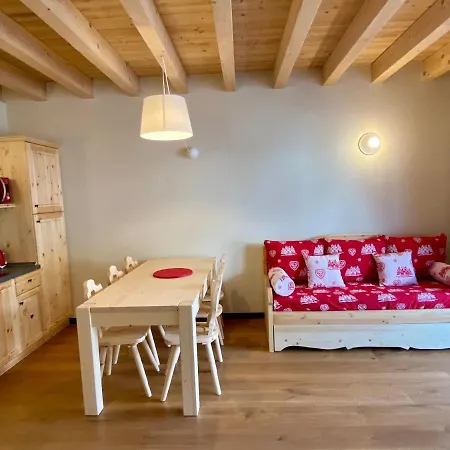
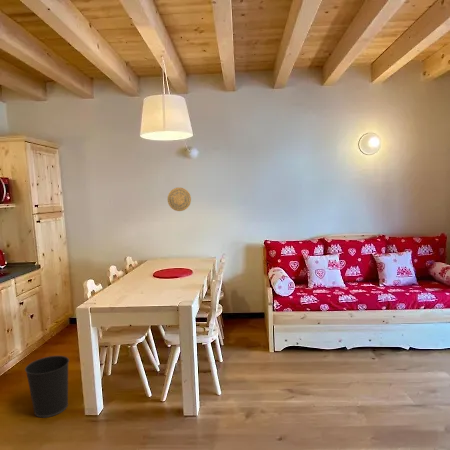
+ decorative plate (179, 199)
+ wastebasket (49, 386)
